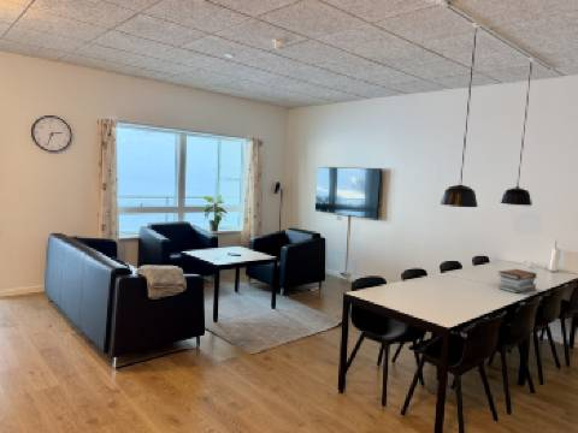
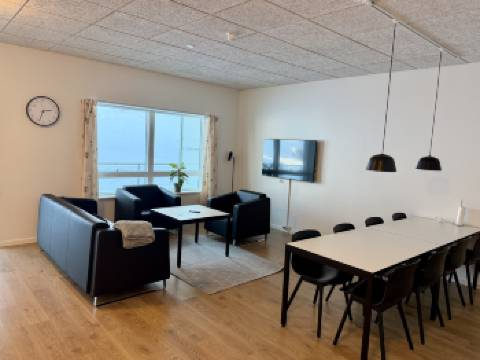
- book stack (517, 280)
